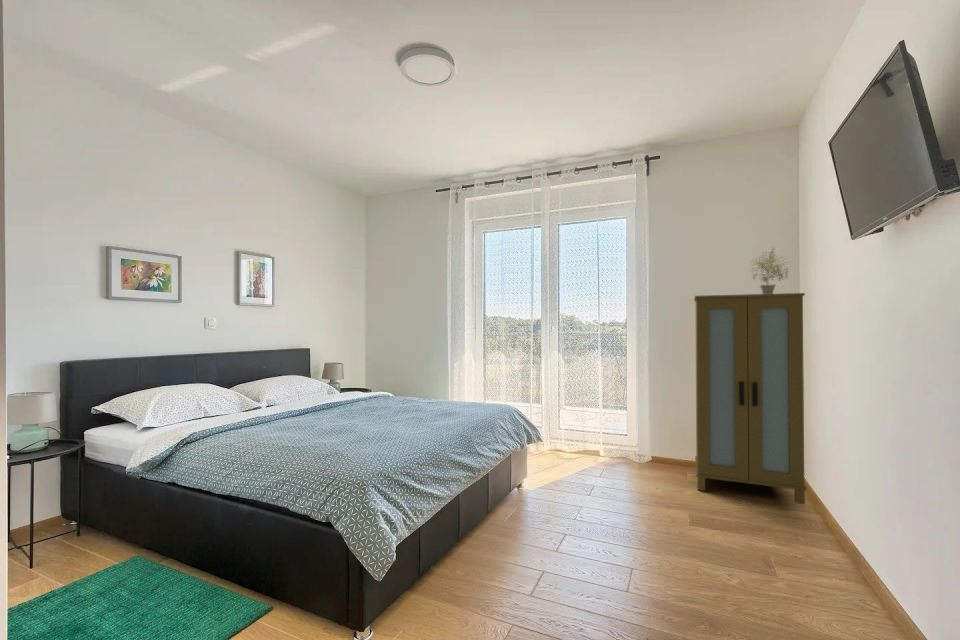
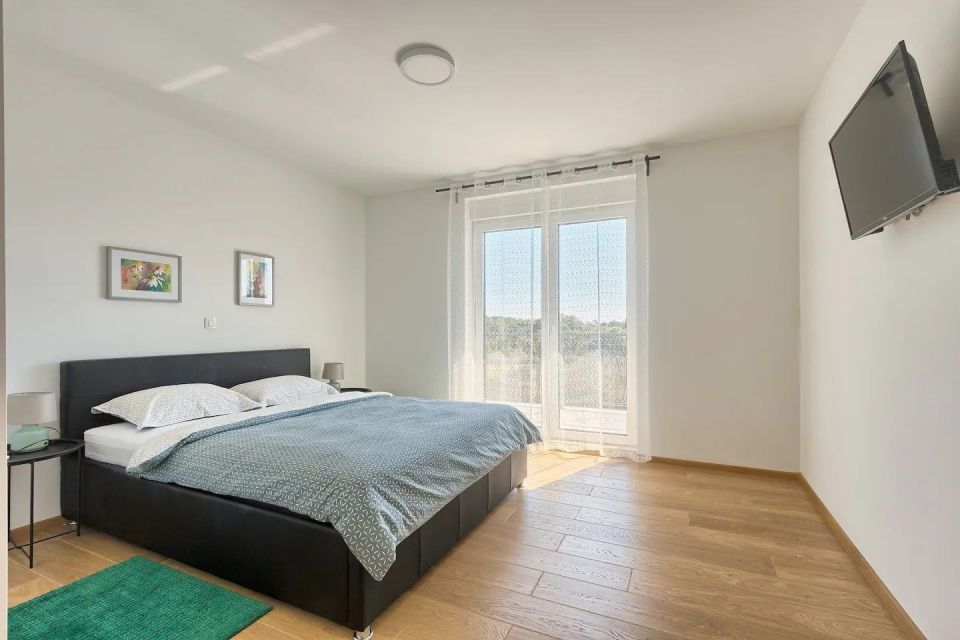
- cabinet (744, 390)
- potted plant (769, 271)
